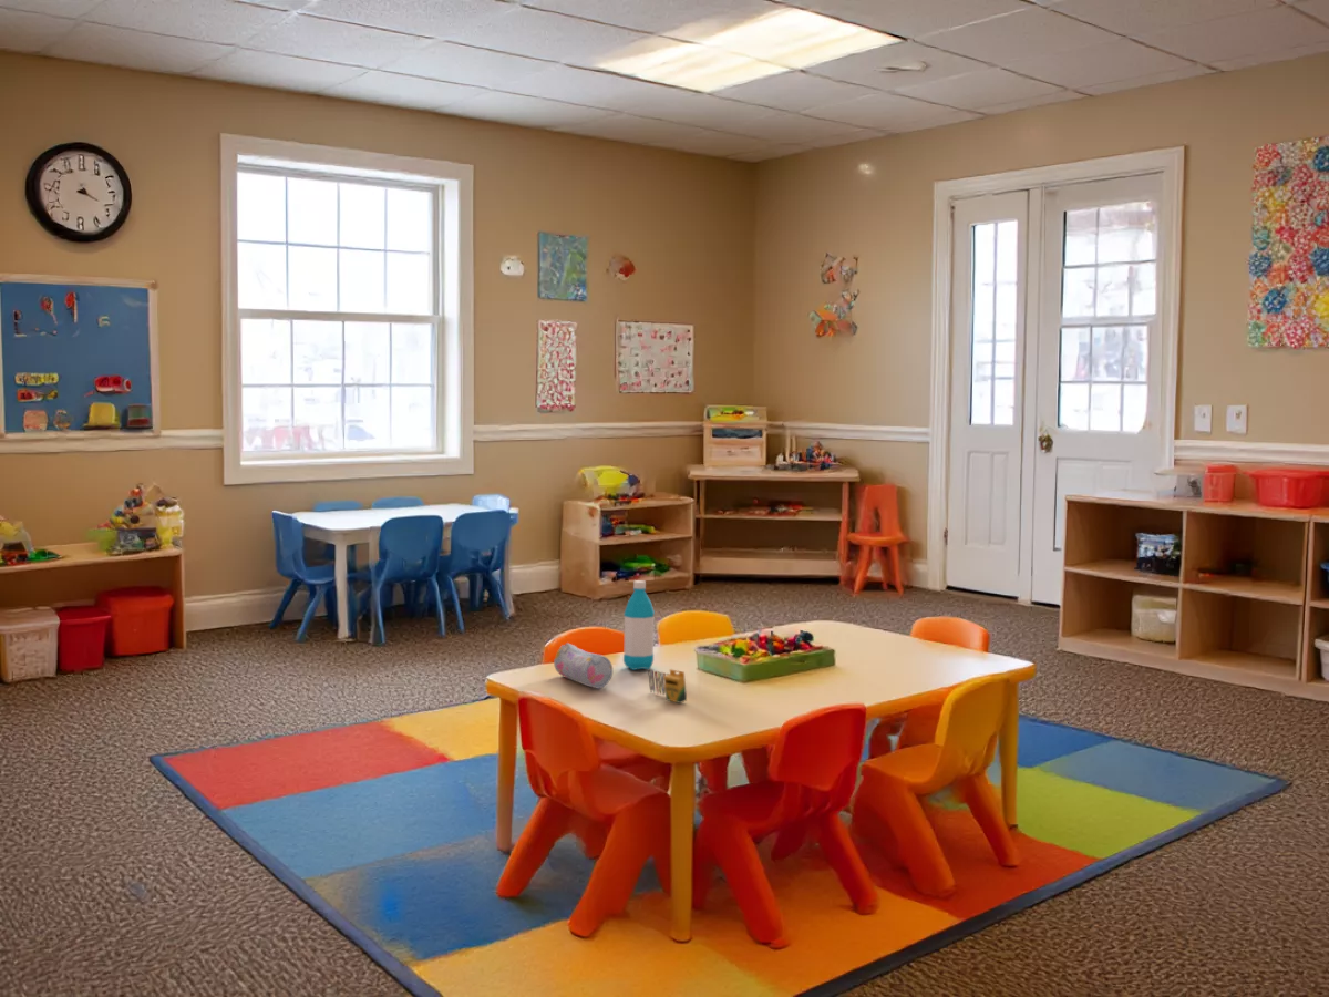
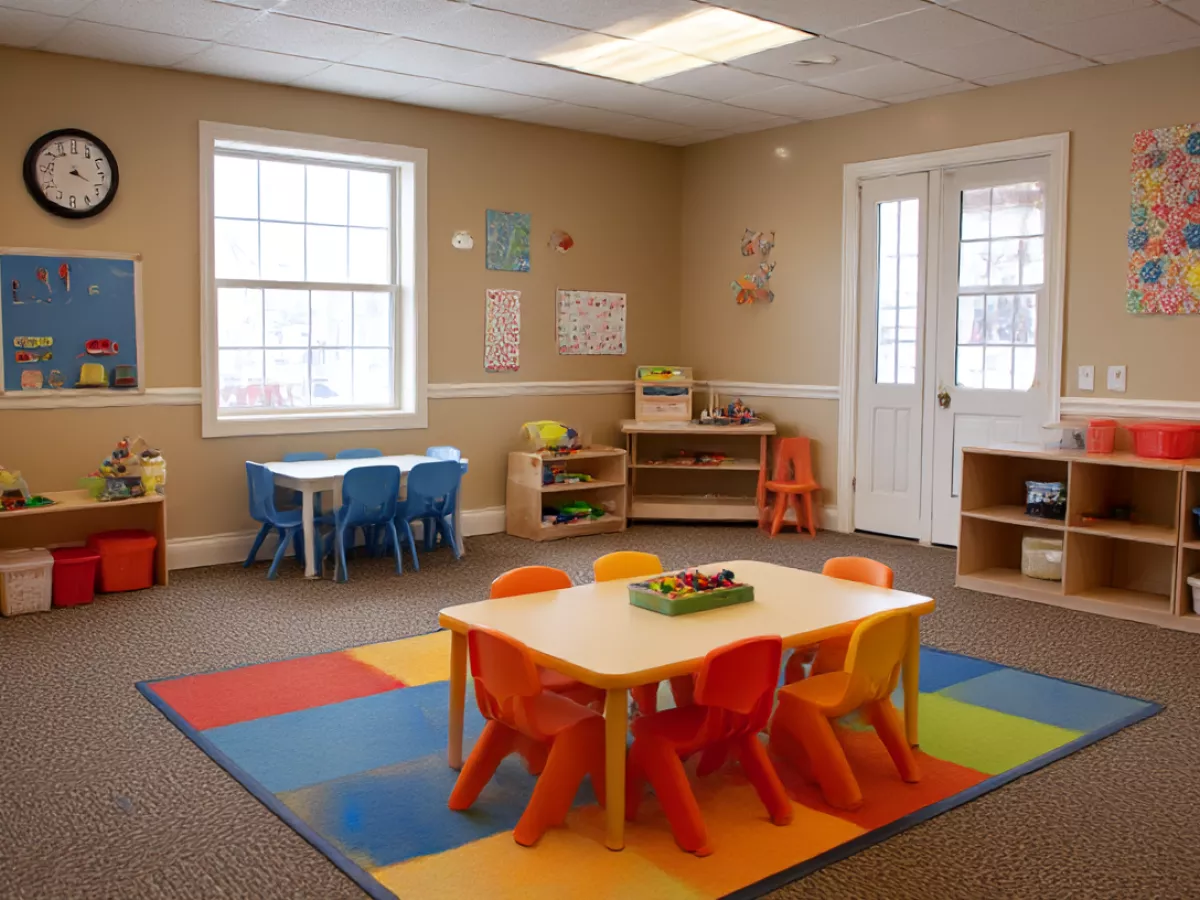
- crayon (667, 682)
- water bottle (639, 625)
- pencil case (583, 665)
